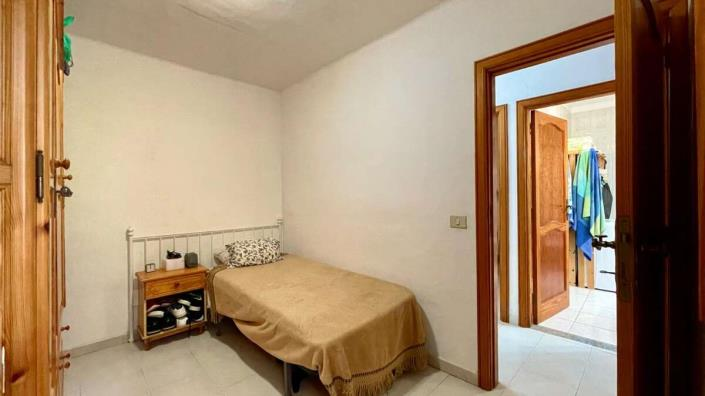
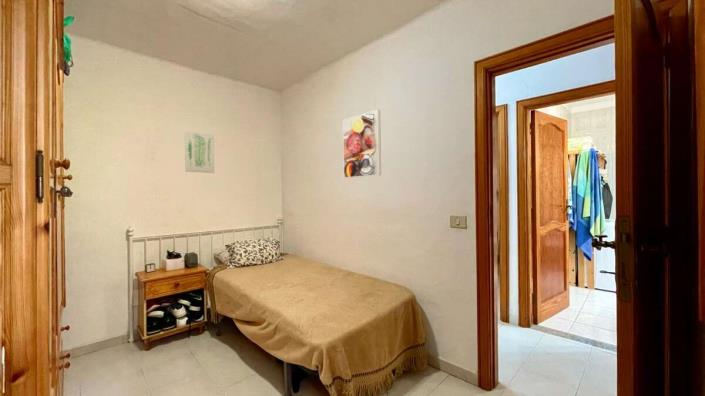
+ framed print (360, 146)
+ wall art (199, 152)
